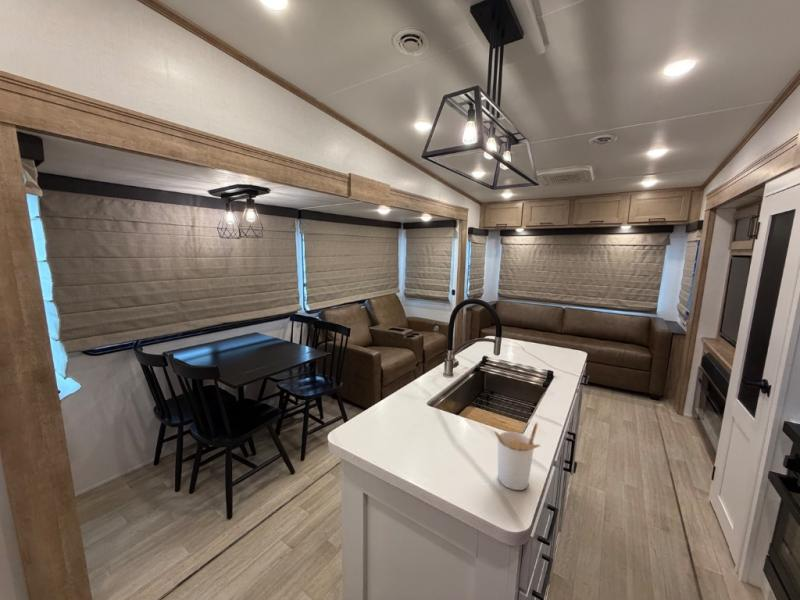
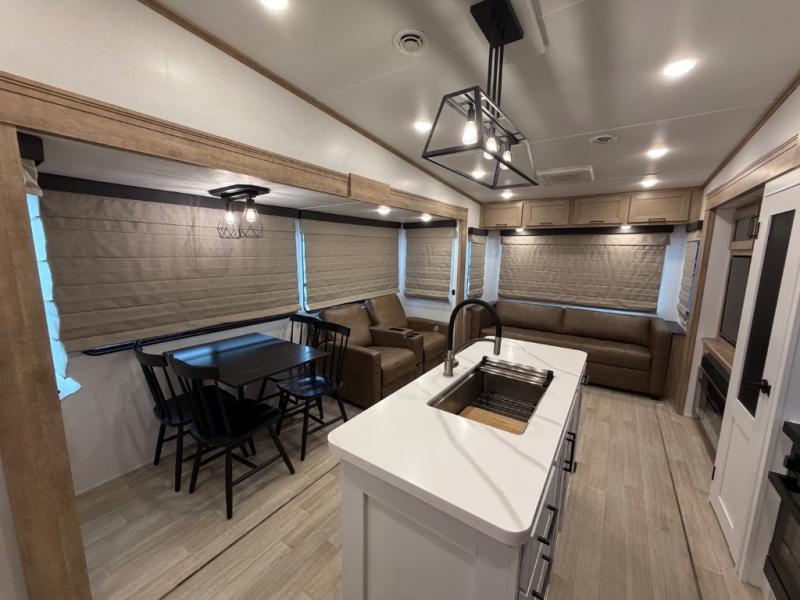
- utensil holder (517, 456)
